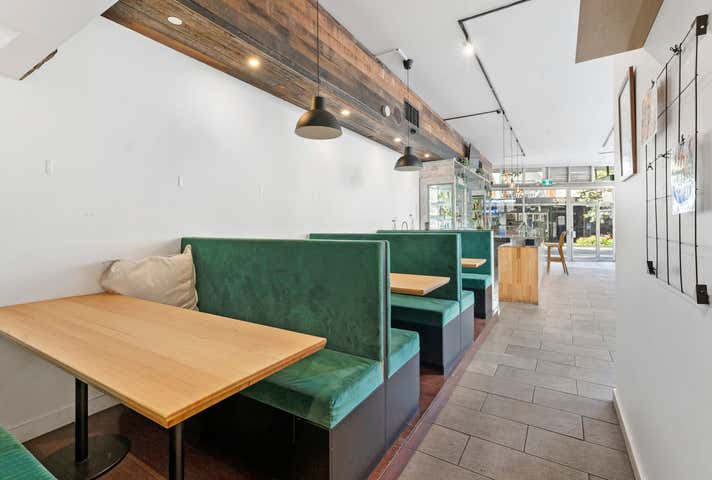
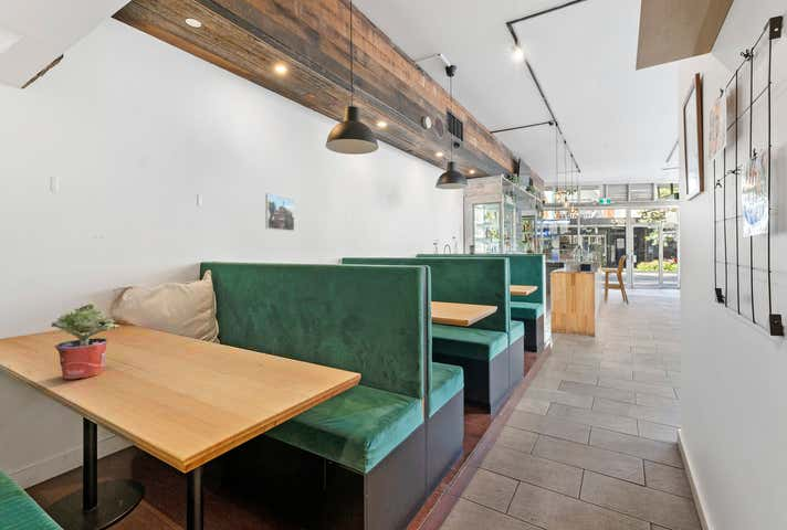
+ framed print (280, 212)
+ potted plant (87, 339)
